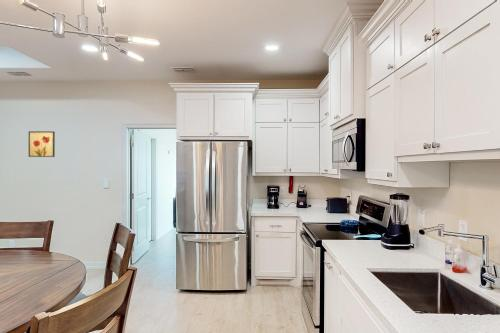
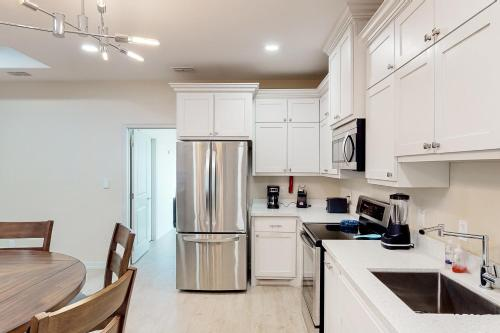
- wall art (42, 144)
